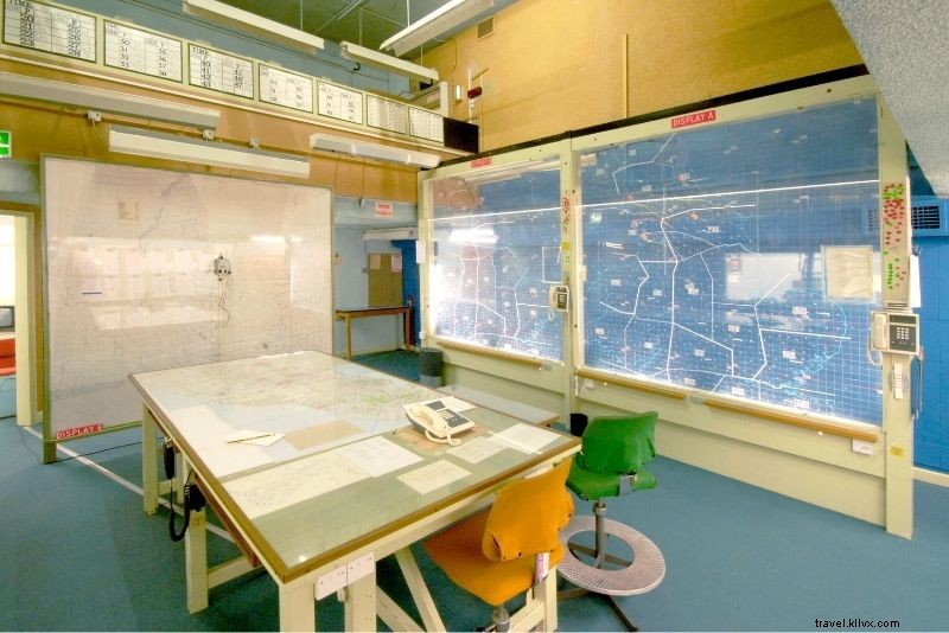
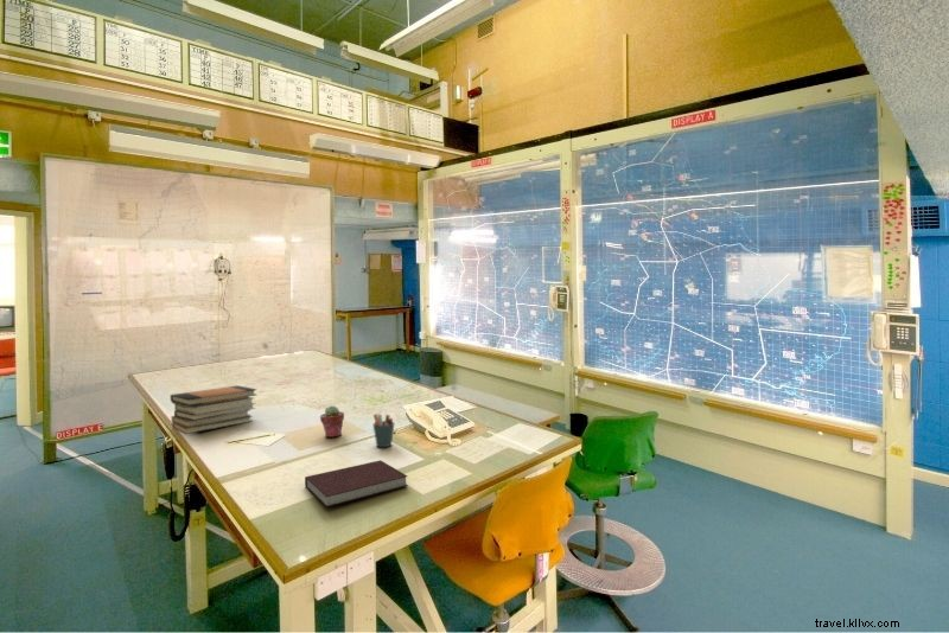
+ book stack (215, 408)
+ pen holder (383, 428)
+ notebook (356, 481)
+ potted succulent (332, 420)
